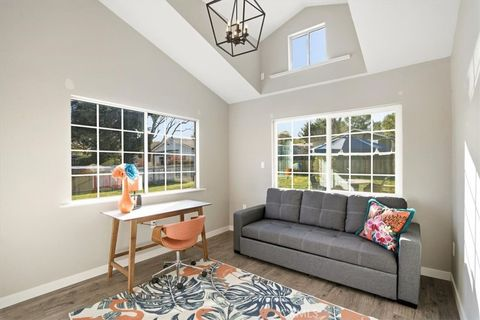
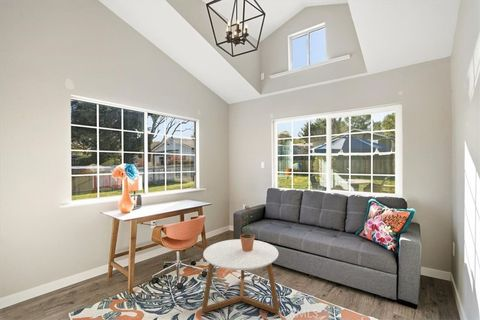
+ coffee table (241, 275)
+ potted plant (245, 227)
